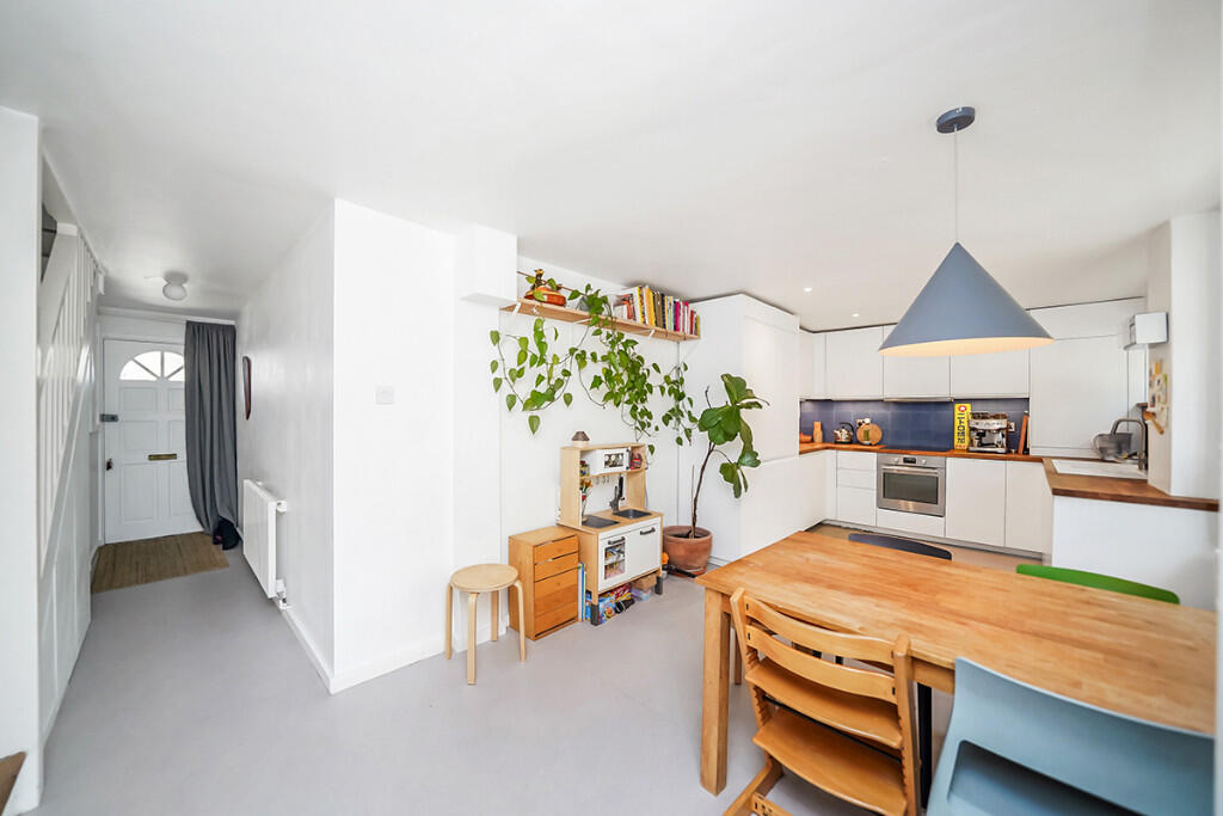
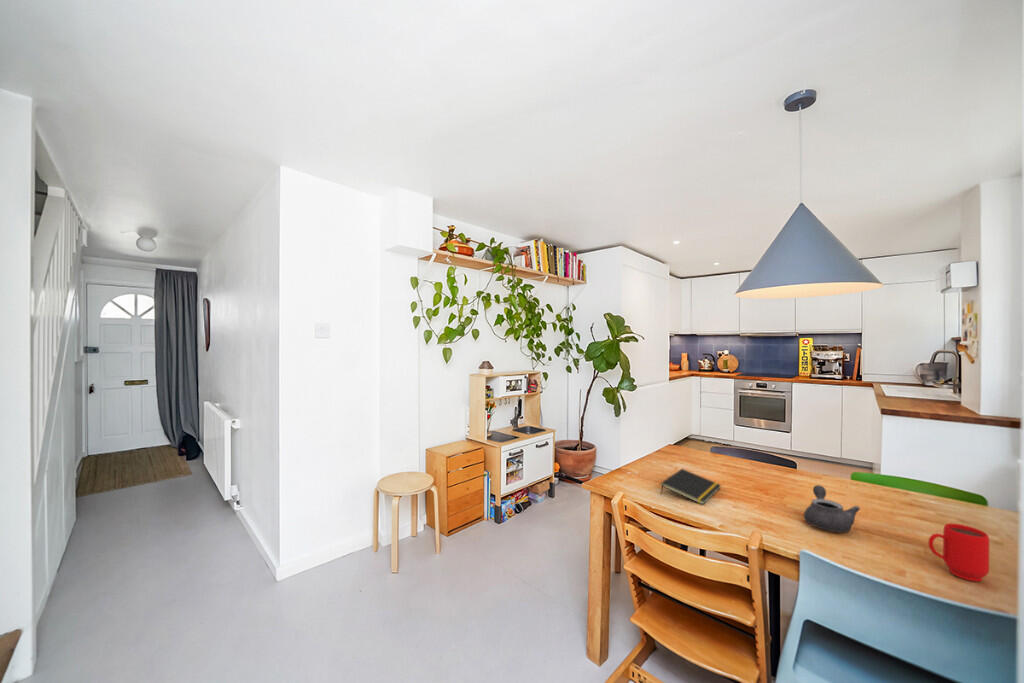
+ mug (956, 551)
+ notepad (691, 485)
+ teapot (827, 507)
